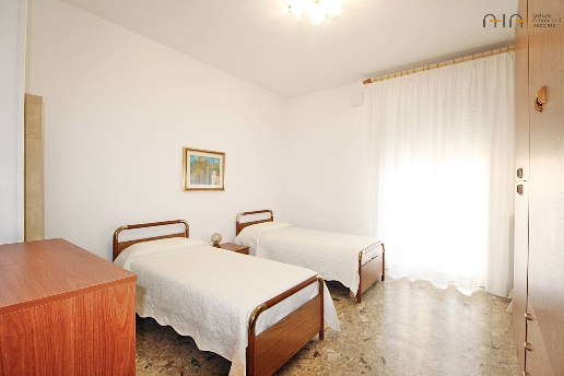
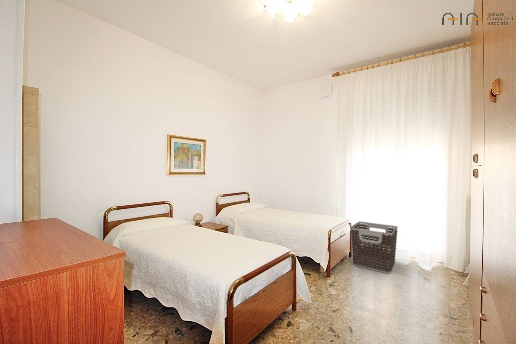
+ clothes hamper (373, 245)
